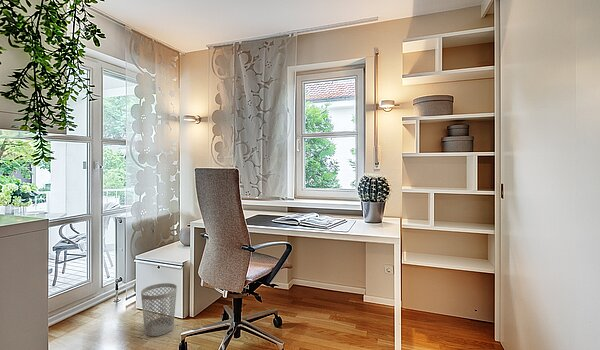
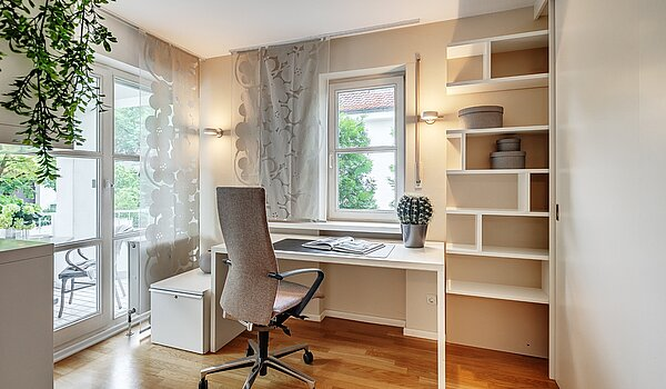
- wastebasket (158, 309)
